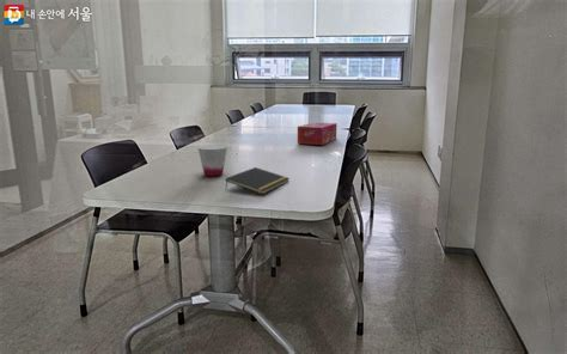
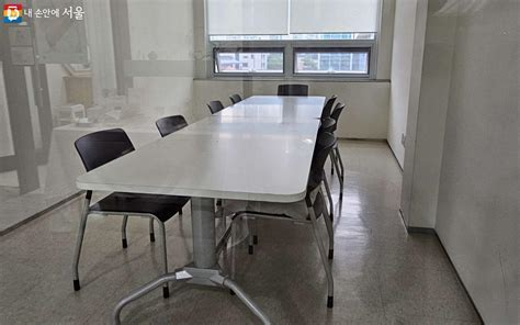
- cup (213, 160)
- tissue box (317, 133)
- notepad (258, 179)
